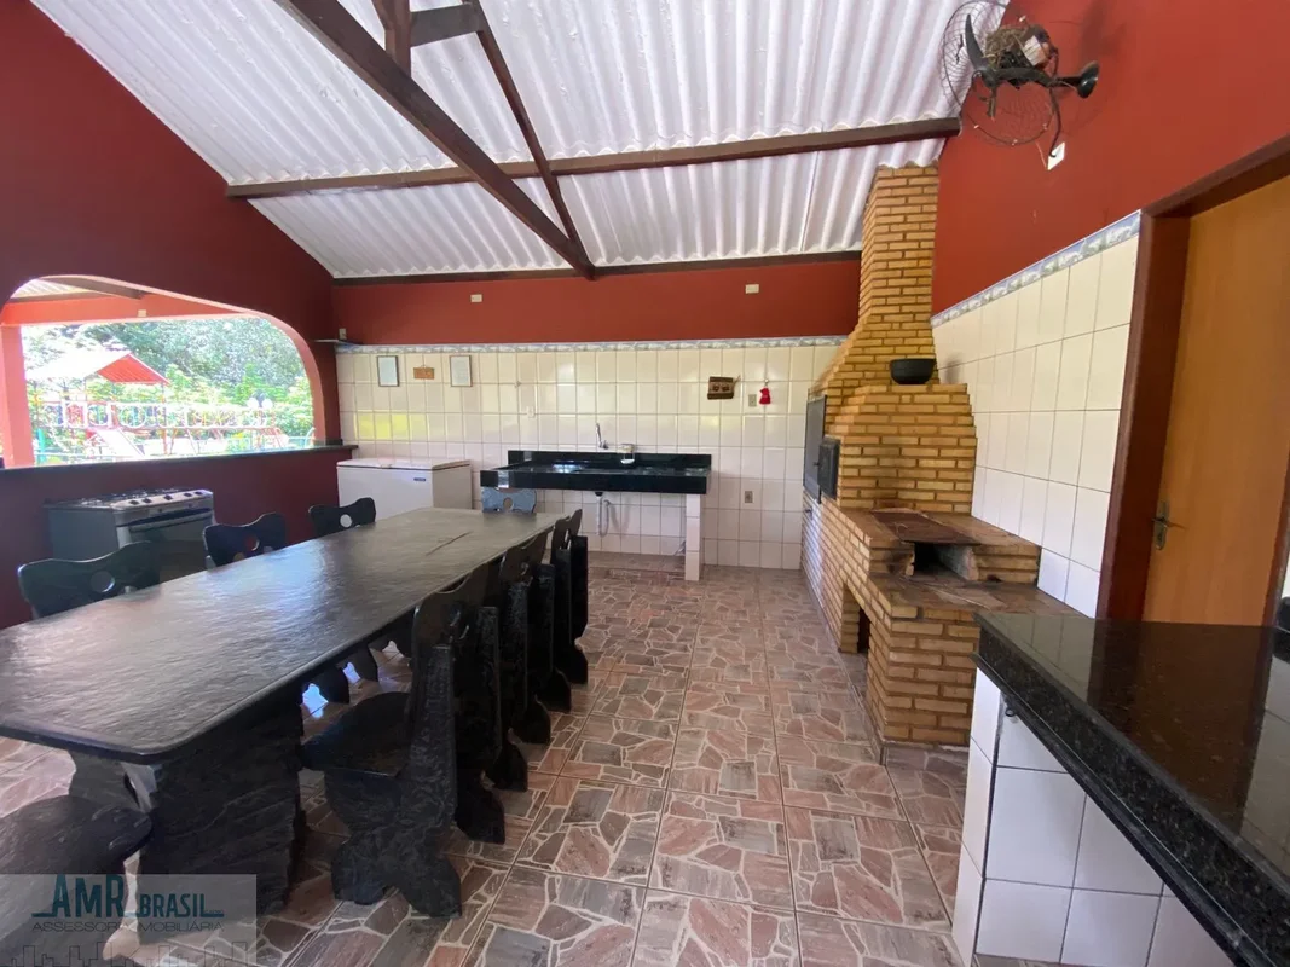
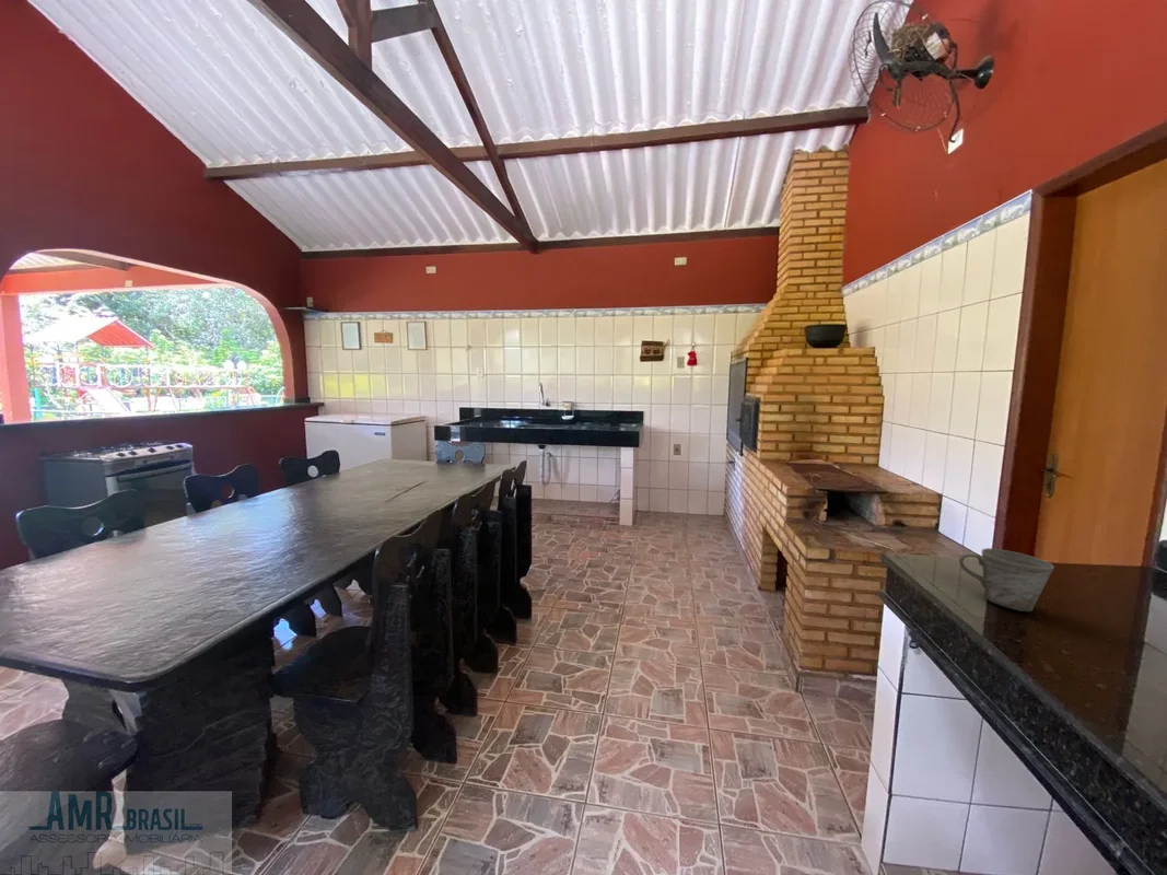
+ mug (1006, 579)
